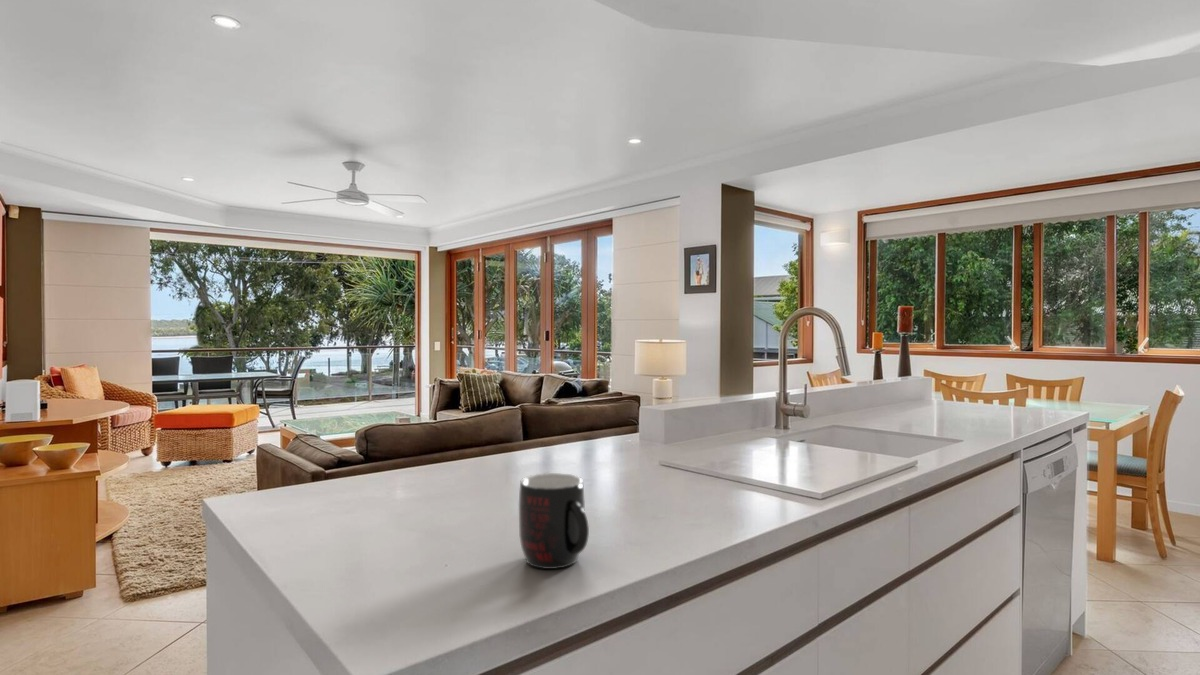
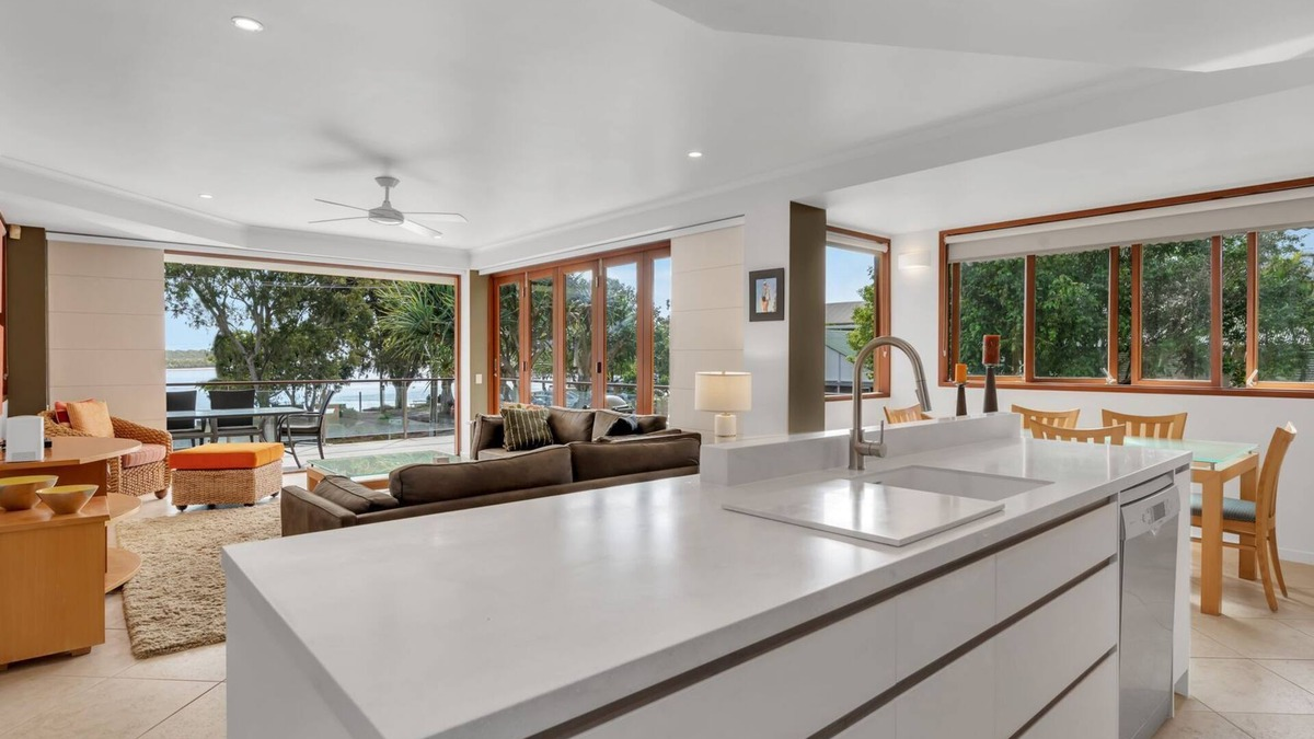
- mug (558, 522)
